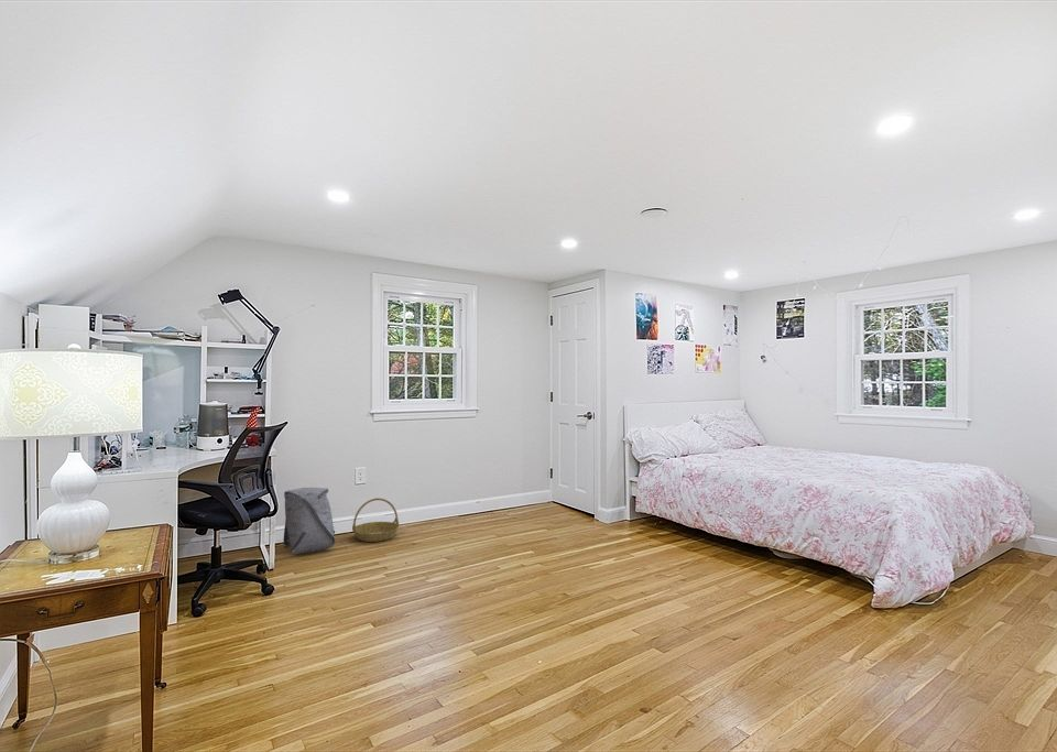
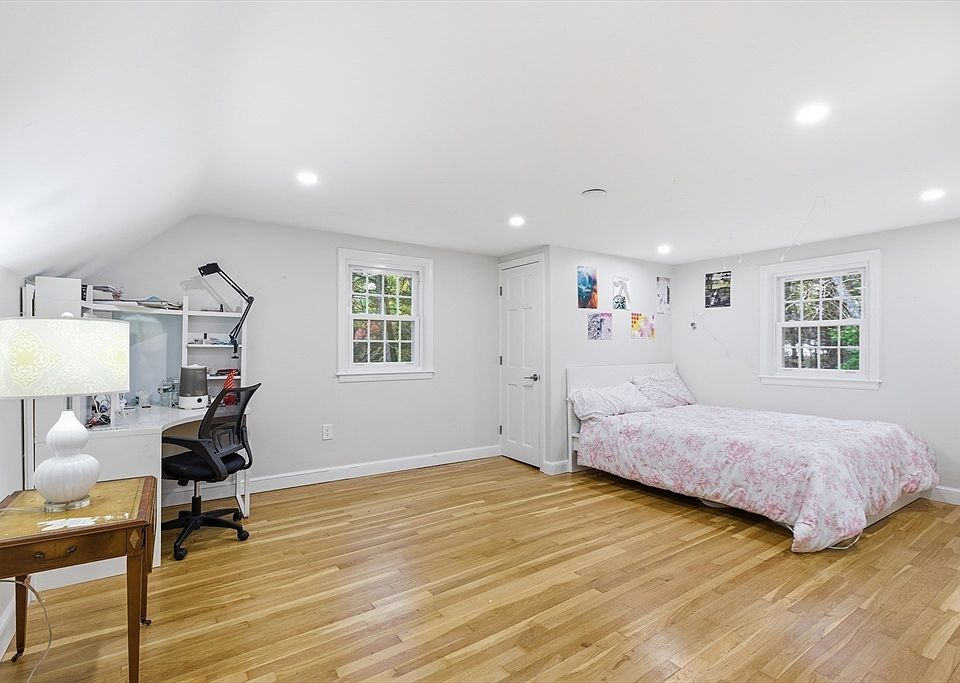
- basket (375, 522)
- backpack (308, 517)
